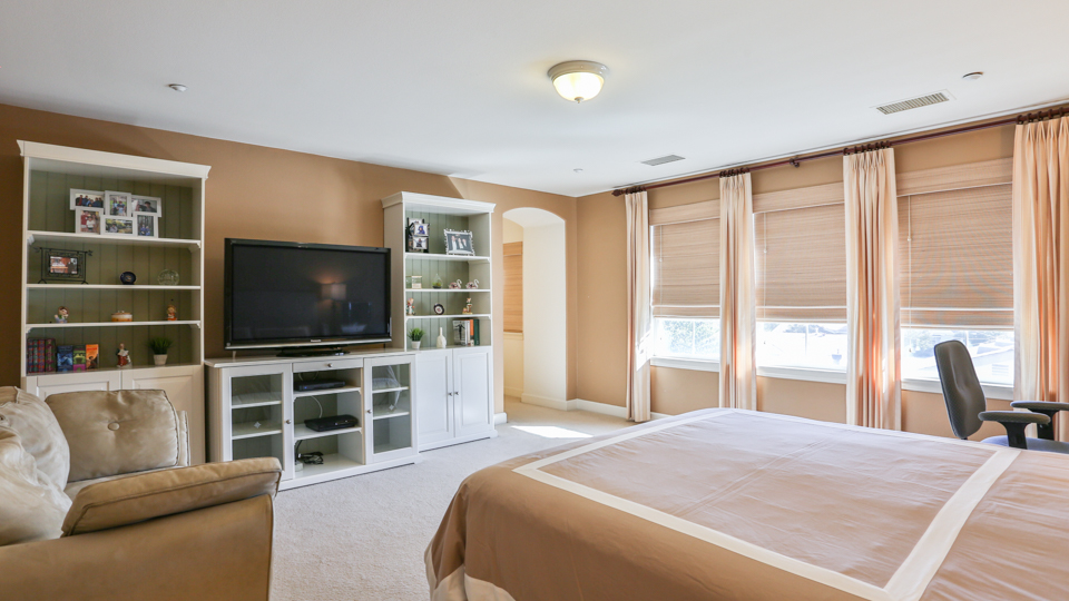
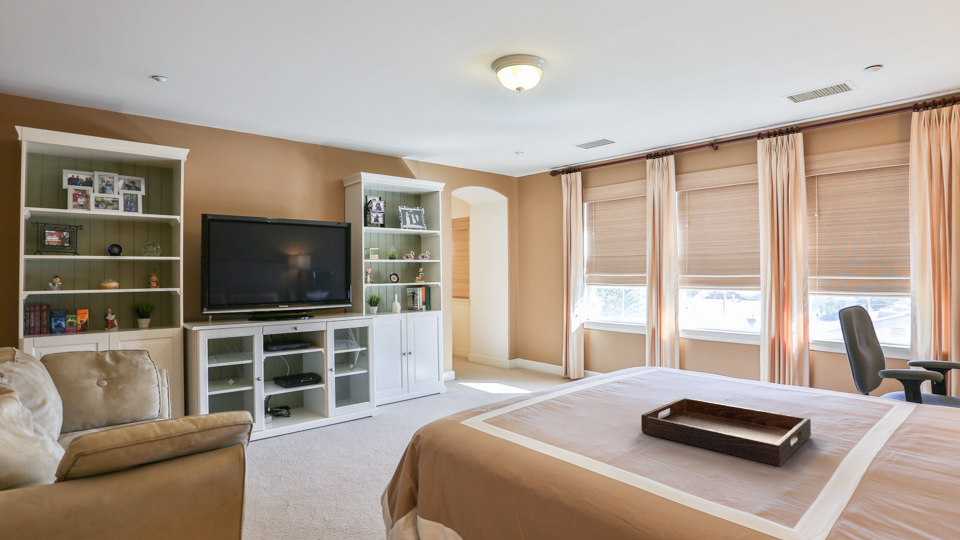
+ serving tray (723, 425)
